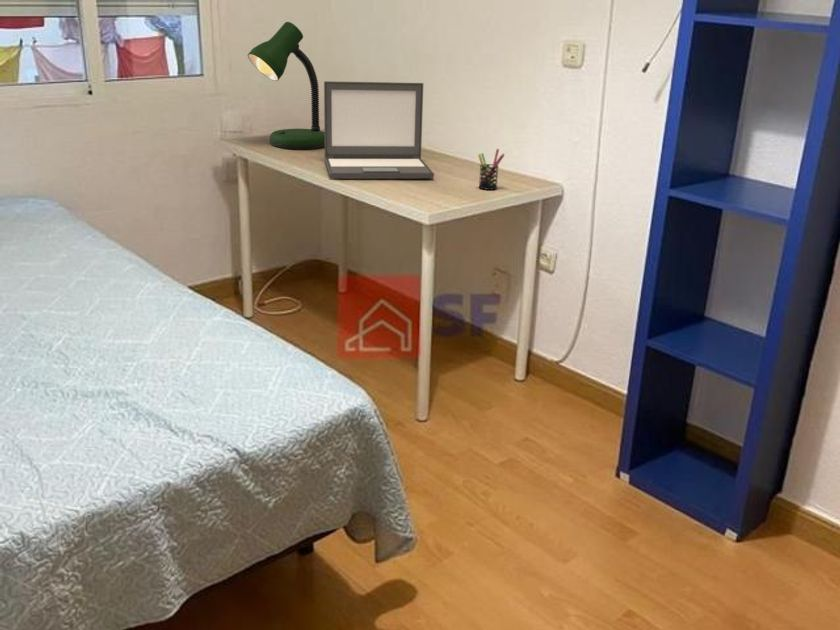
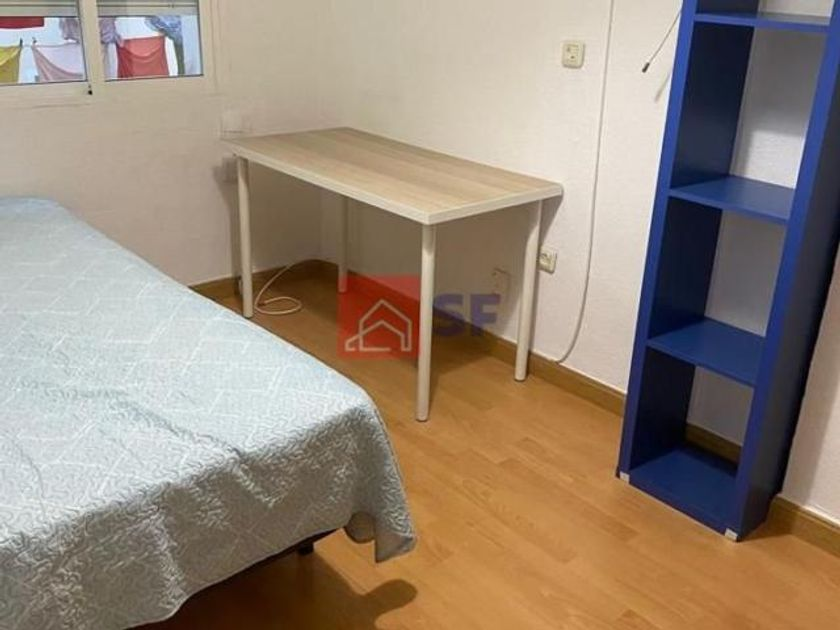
- laptop (378, 128)
- pen holder (488, 167)
- desk lamp (279, 78)
